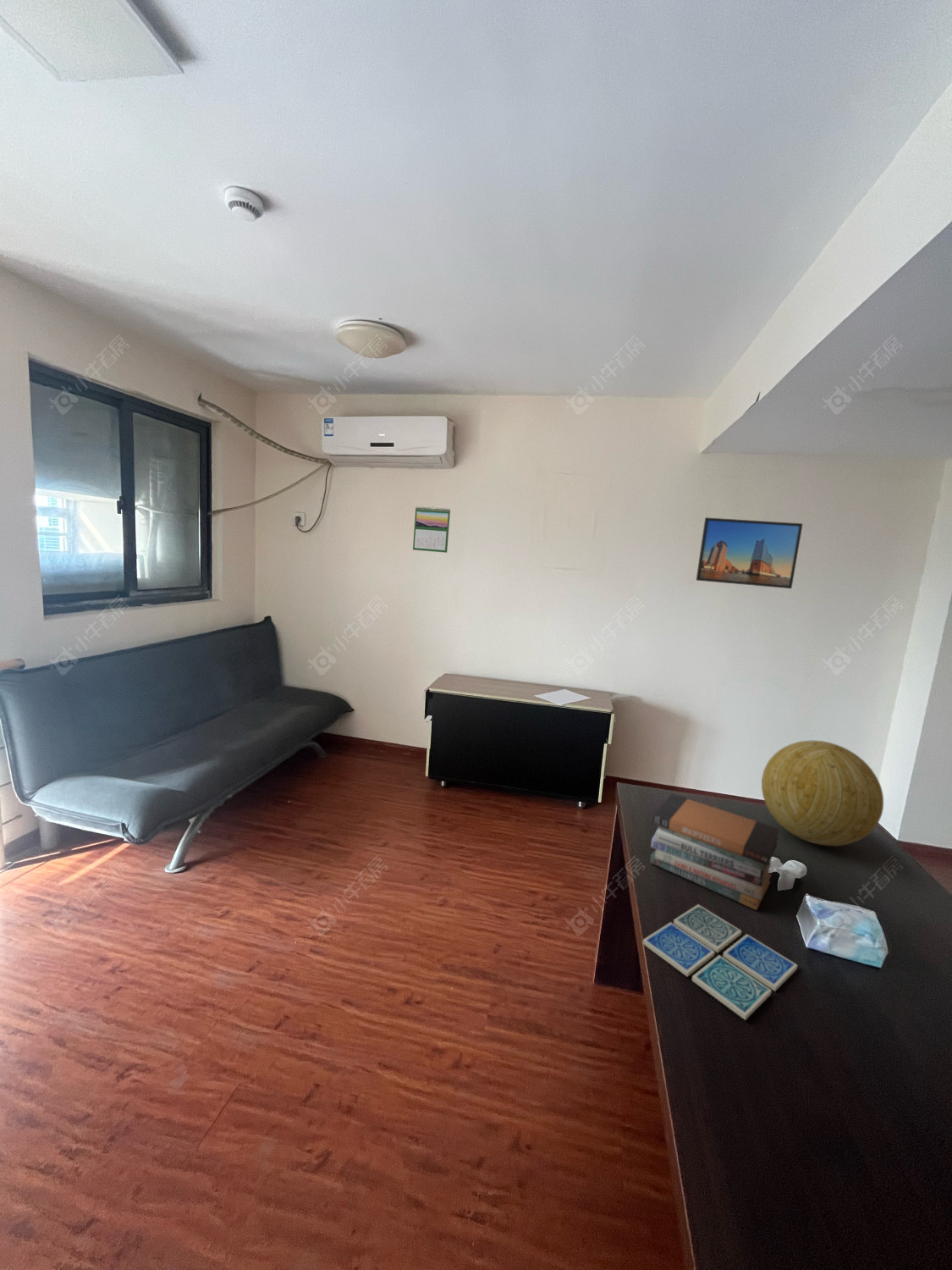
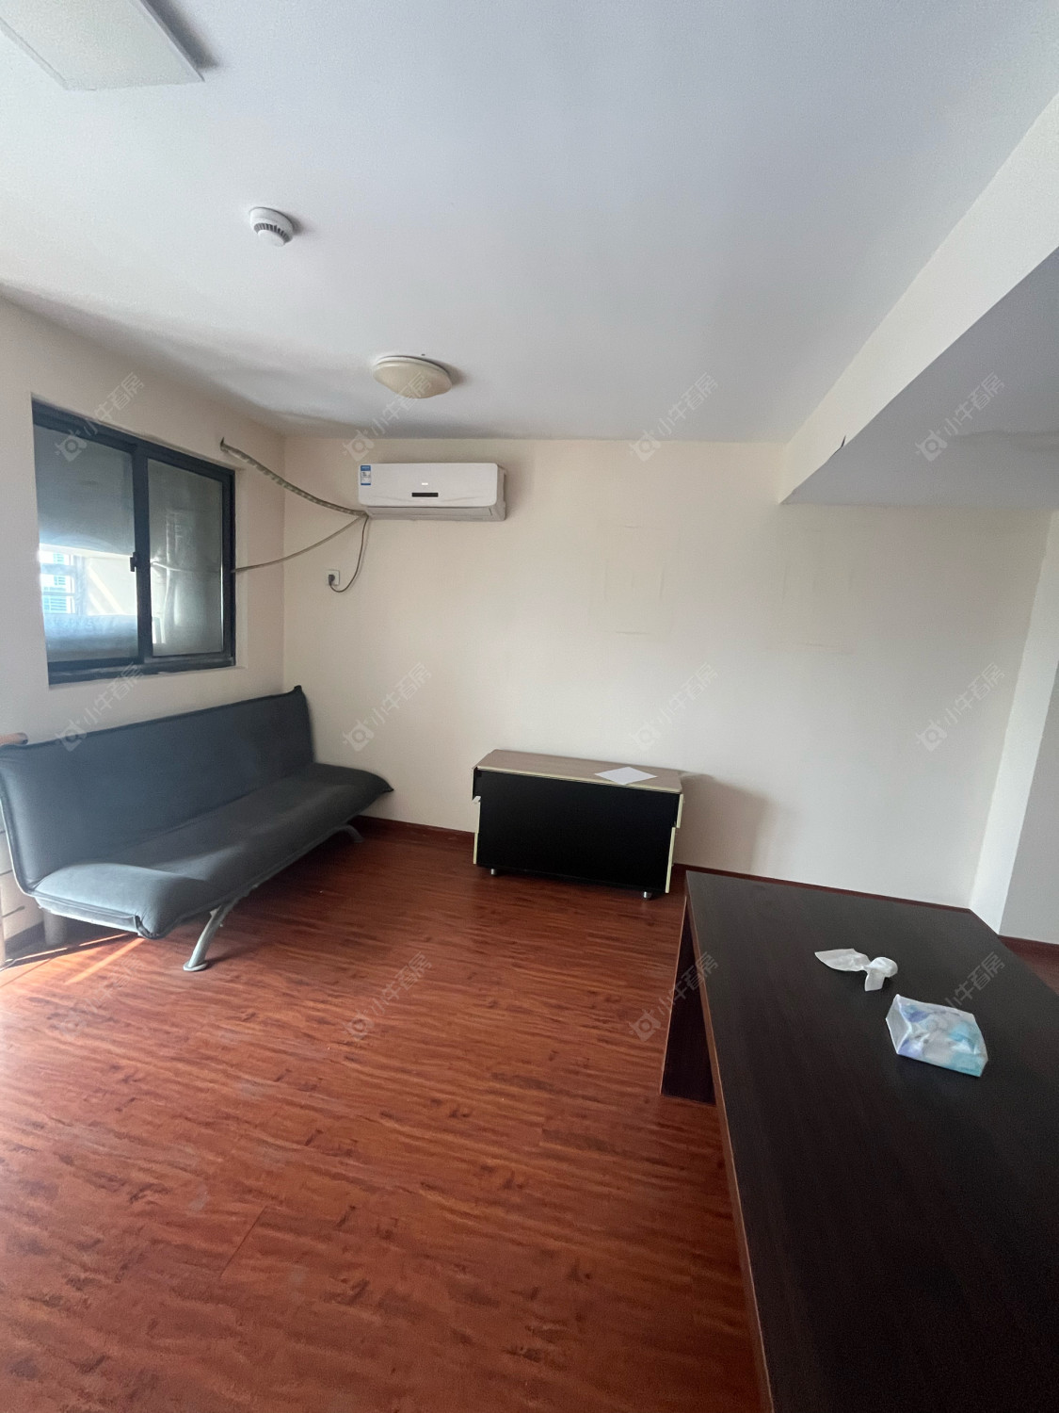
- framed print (747, 552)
- book stack (711, 846)
- drink coaster (718, 955)
- calendar (431, 528)
- decorative ball (819, 791)
